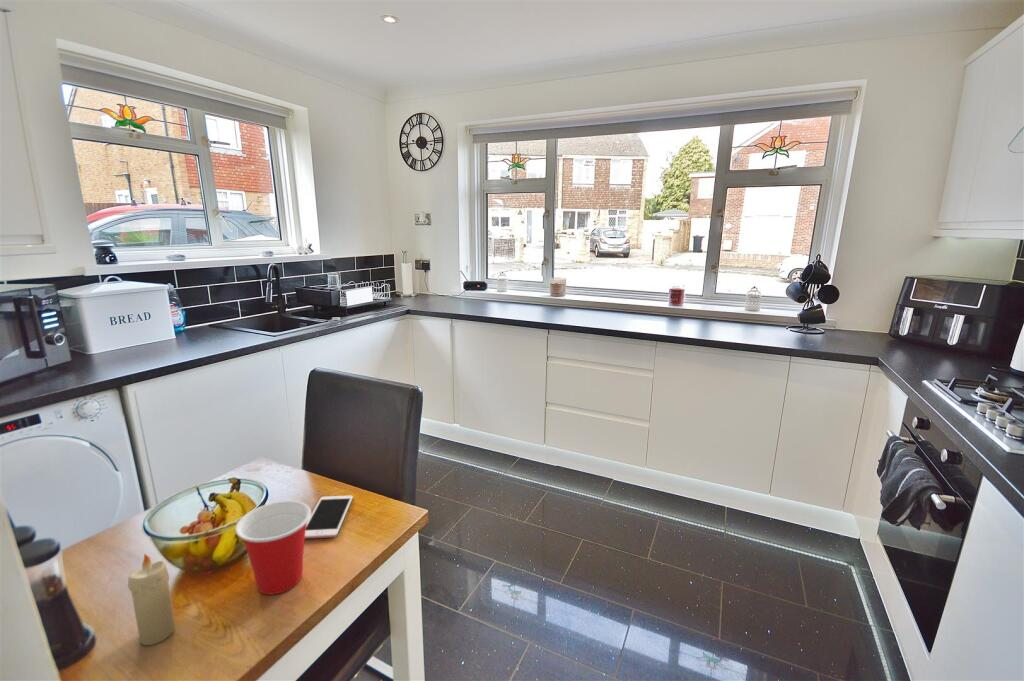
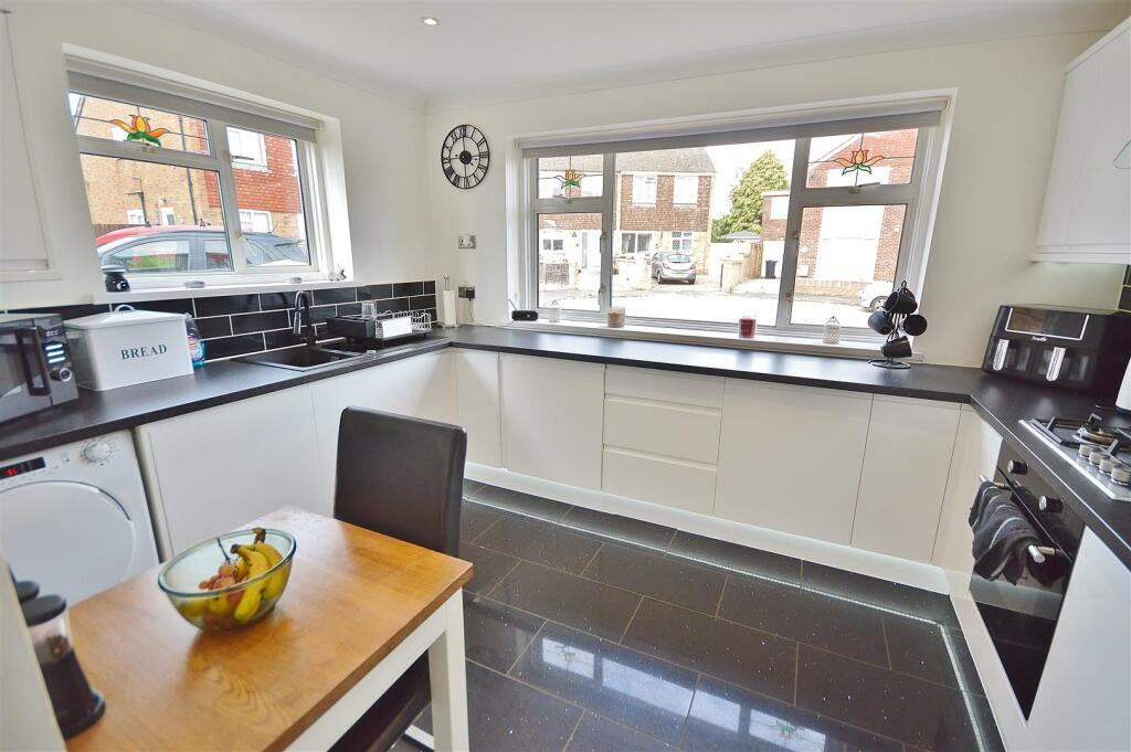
- cell phone (328, 515)
- cup (277, 549)
- candle (150, 594)
